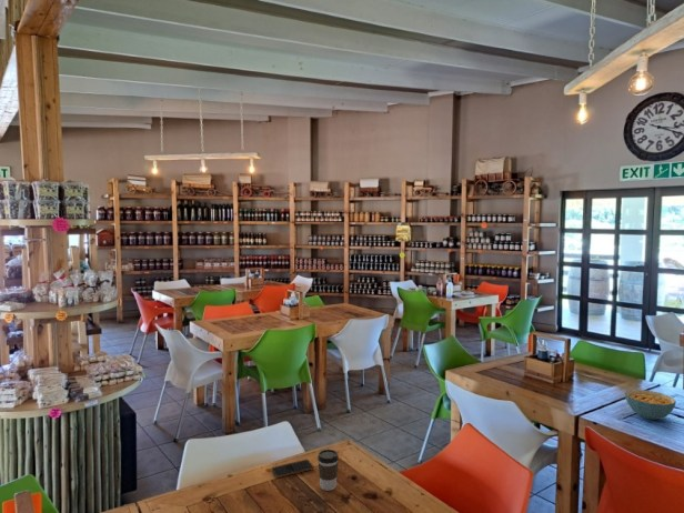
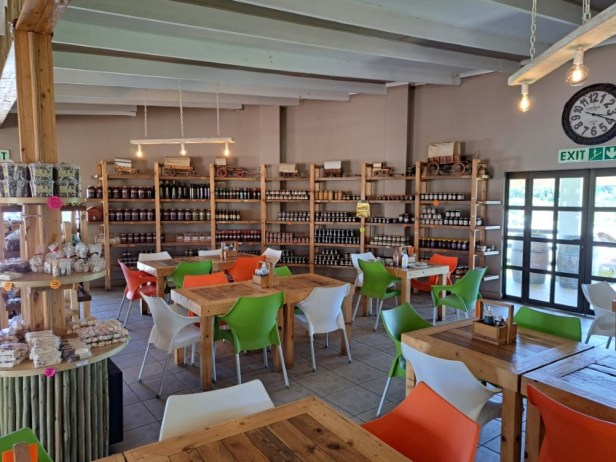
- coffee cup (328, 470)
- smartphone (292, 467)
- cereal bowl (648, 406)
